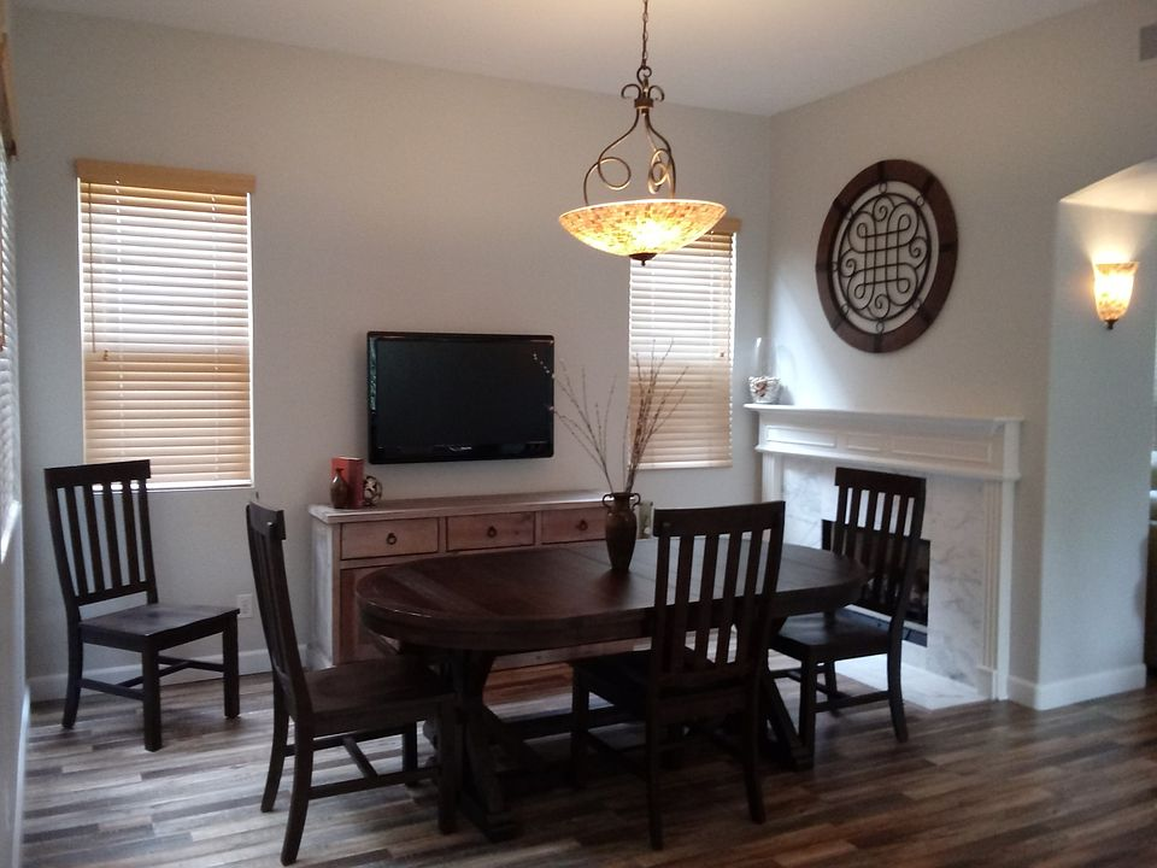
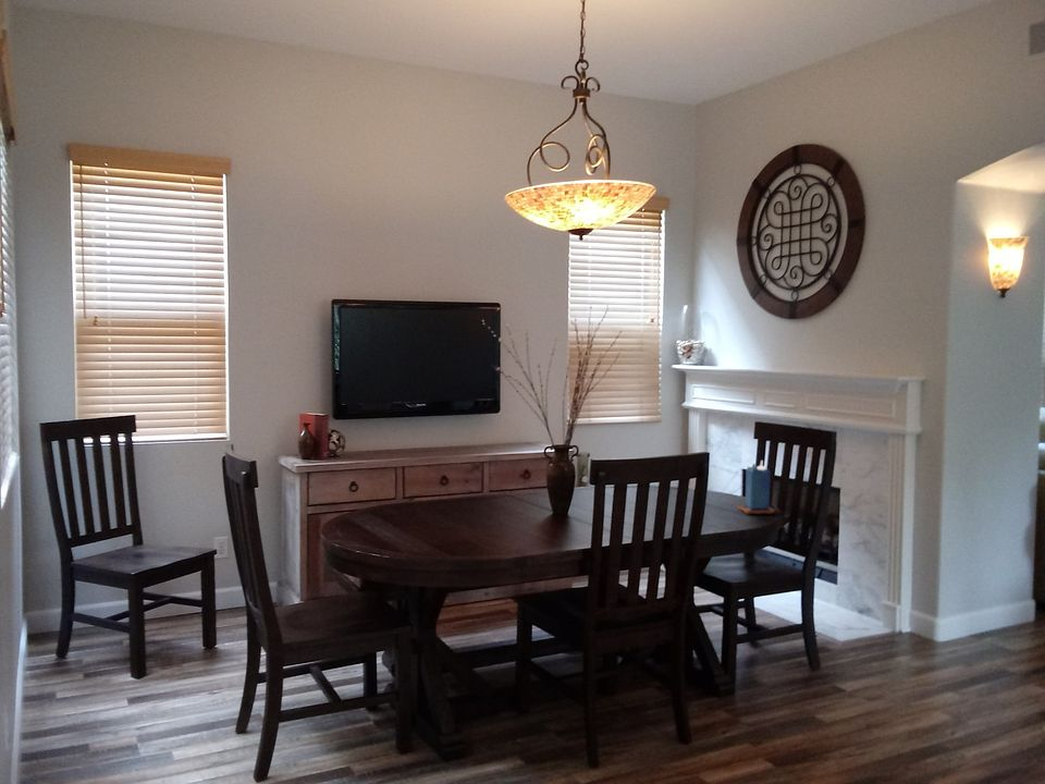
+ candle (757, 486)
